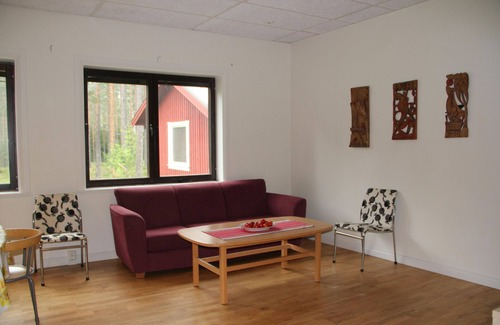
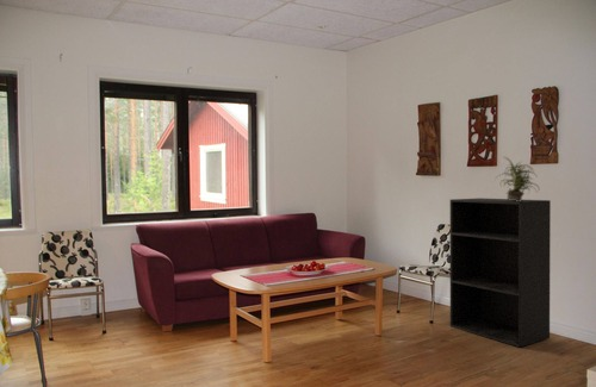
+ bookshelf (498, 266)
+ potted plant (515, 177)
